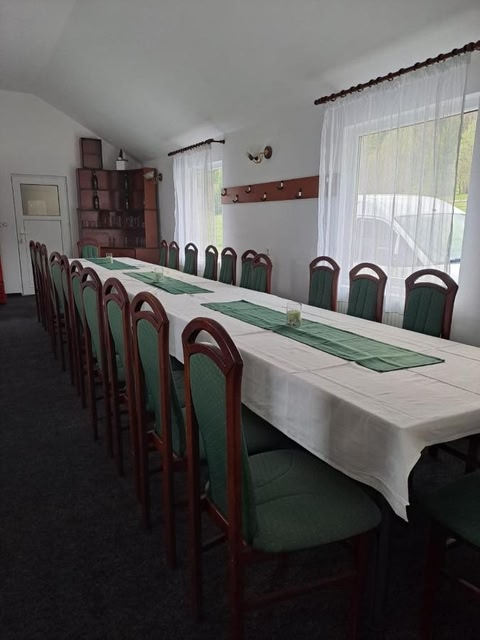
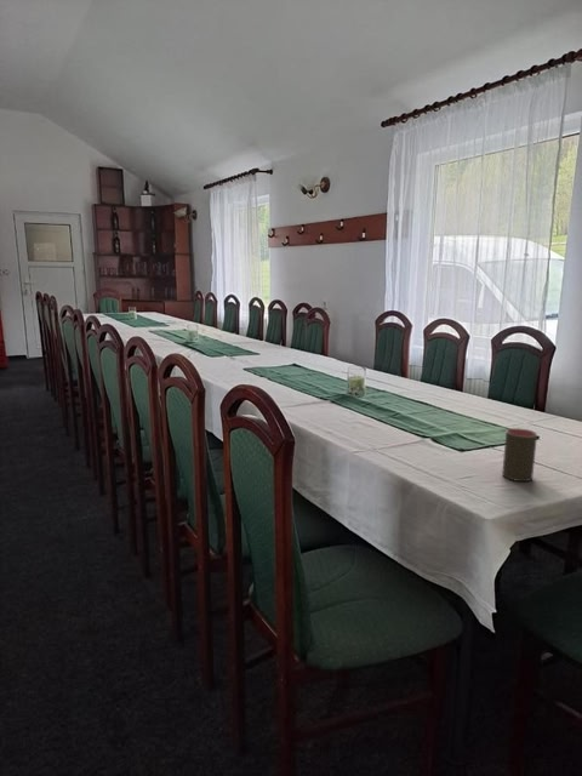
+ cup (519, 453)
